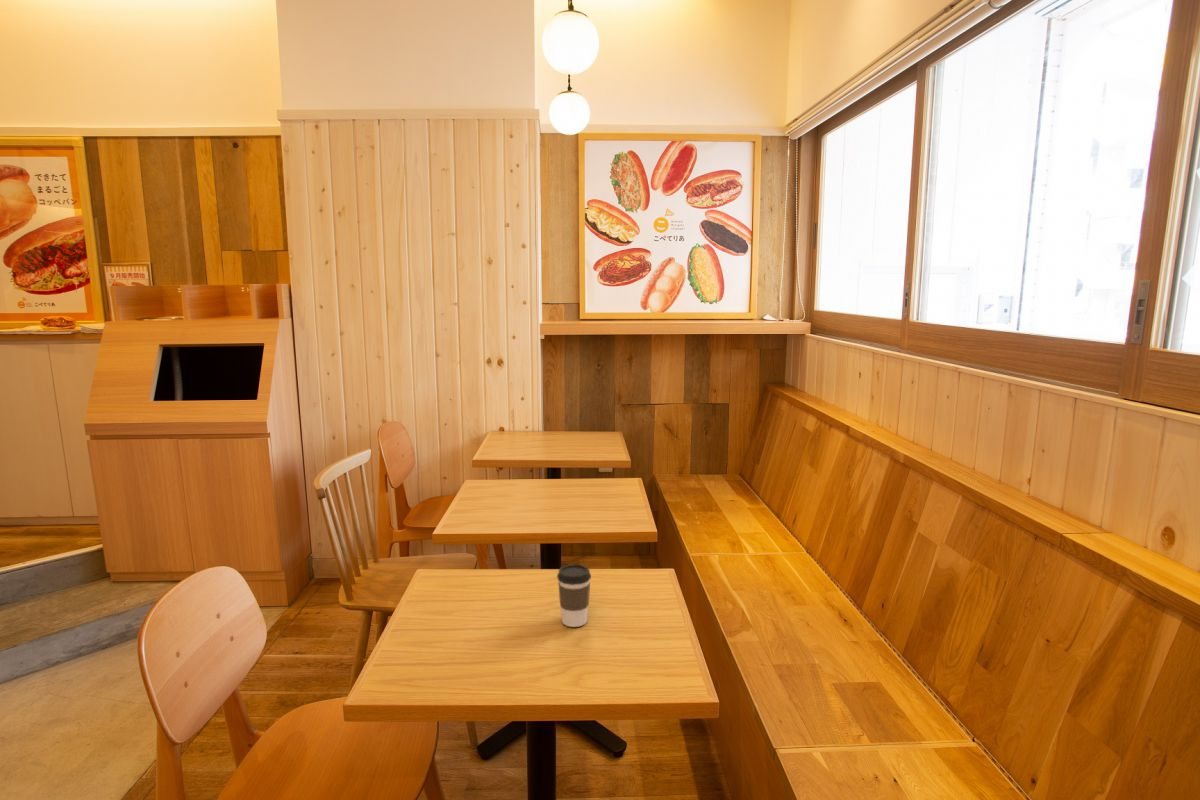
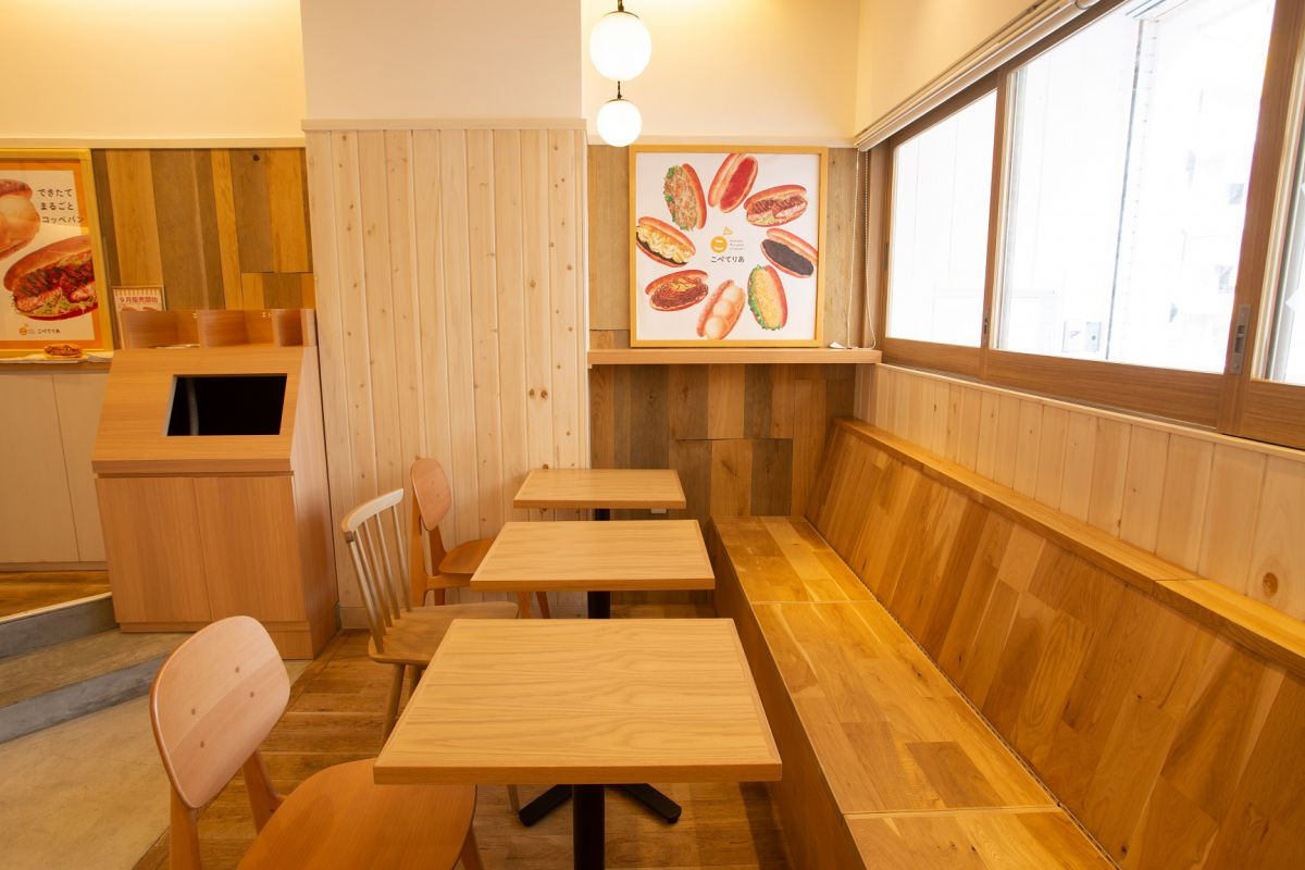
- coffee cup (574, 595)
